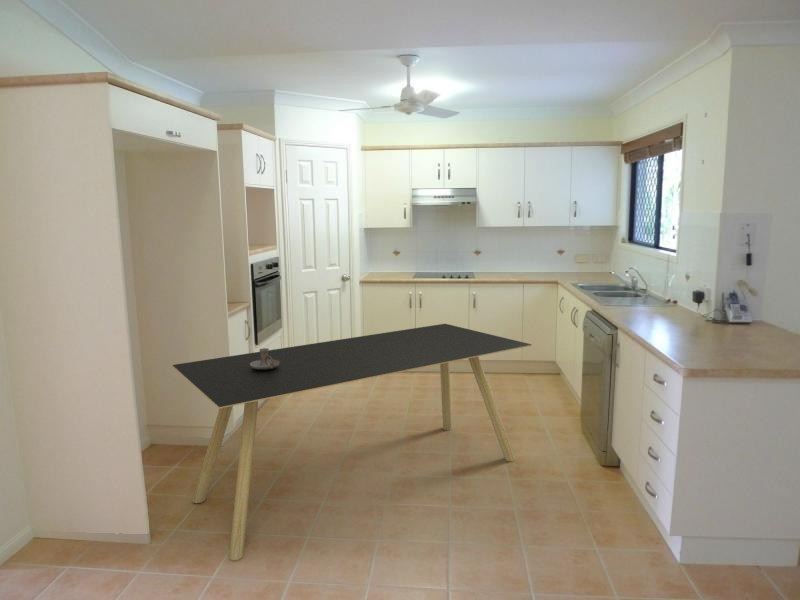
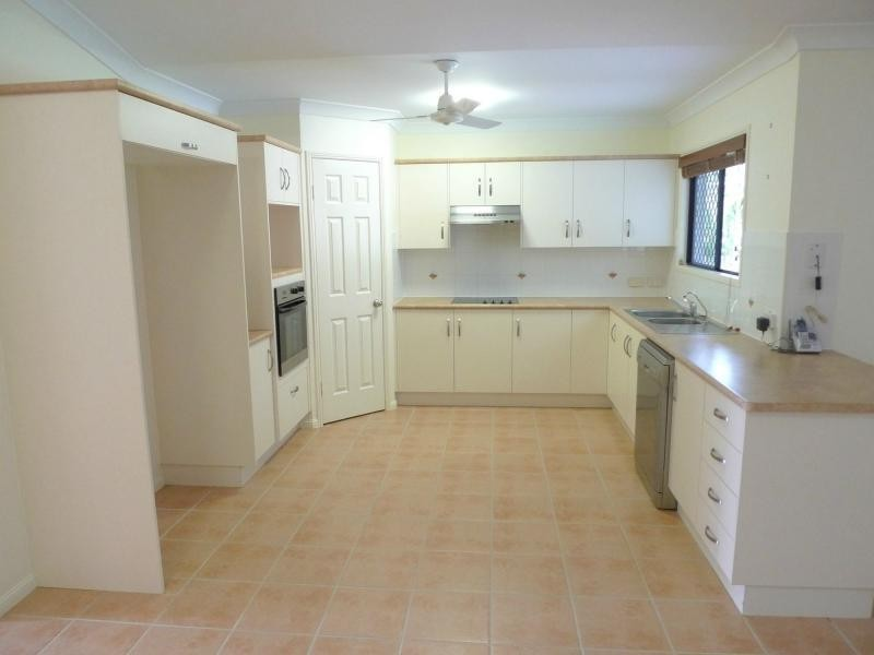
- dining table (358, 380)
- candle holder (265, 359)
